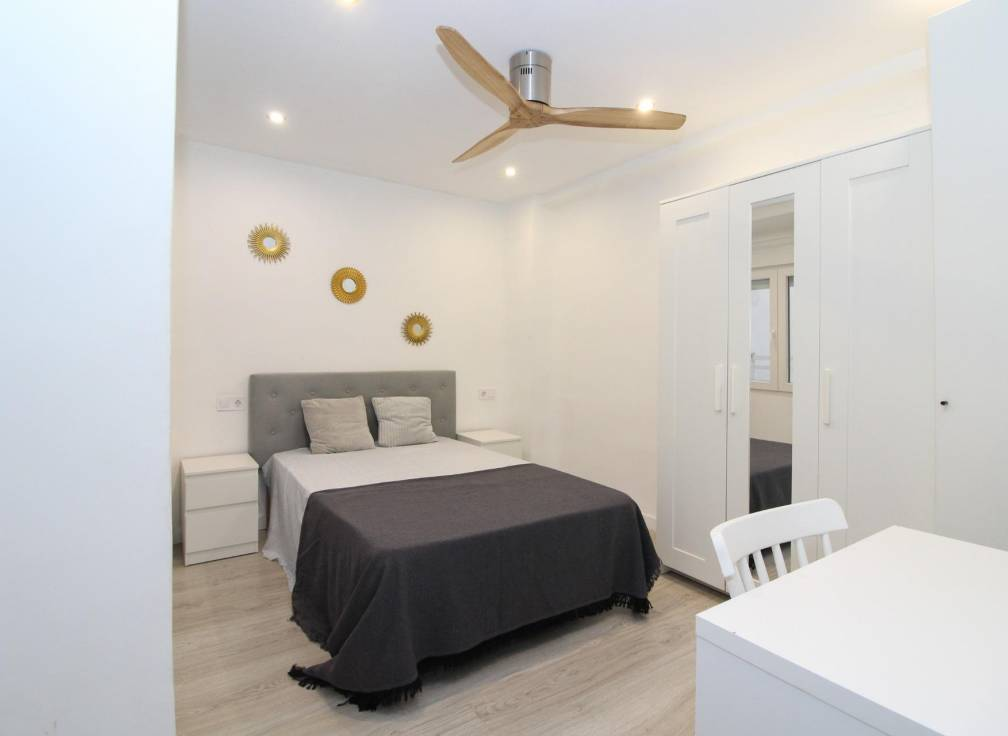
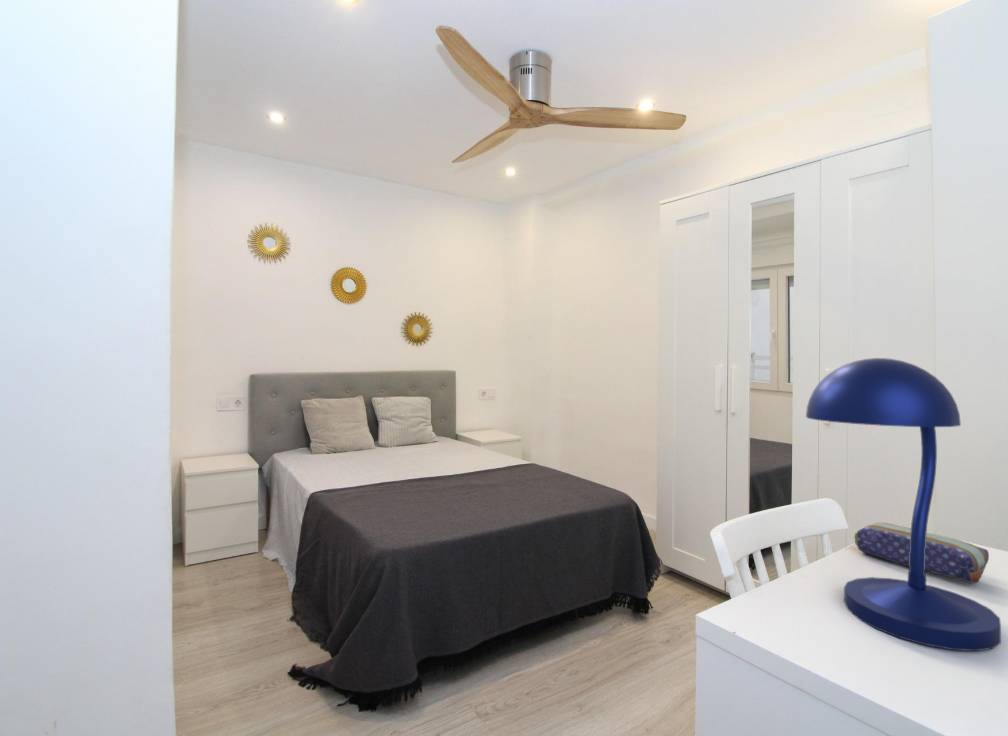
+ desk lamp (915, 500)
+ pencil case (925, 548)
